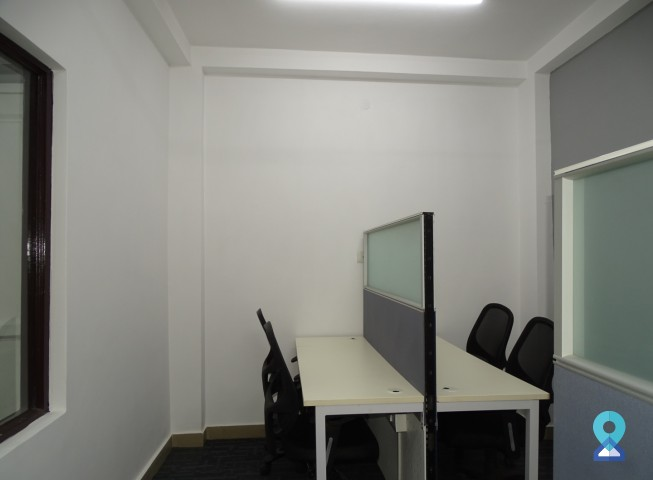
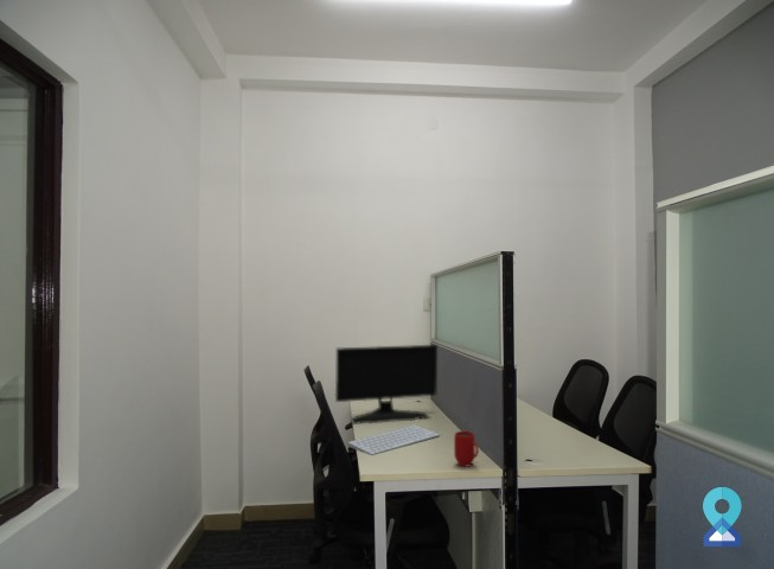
+ computer keyboard (395, 439)
+ mug (467, 449)
+ computer monitor (386, 381)
